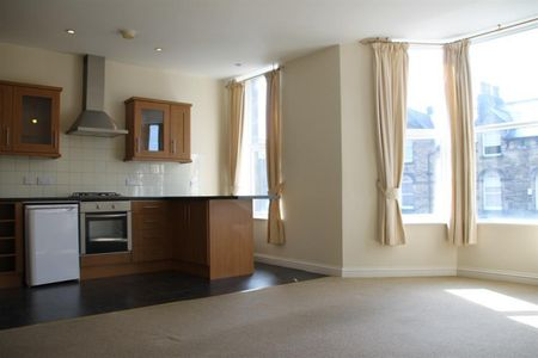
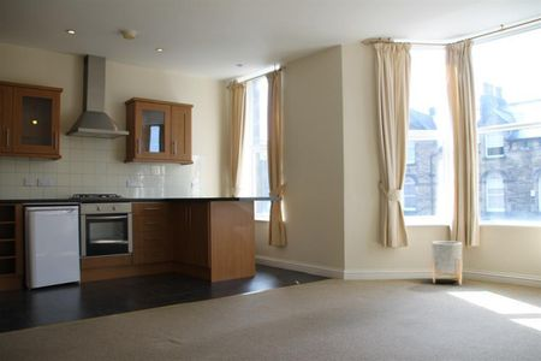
+ planter (447, 261)
